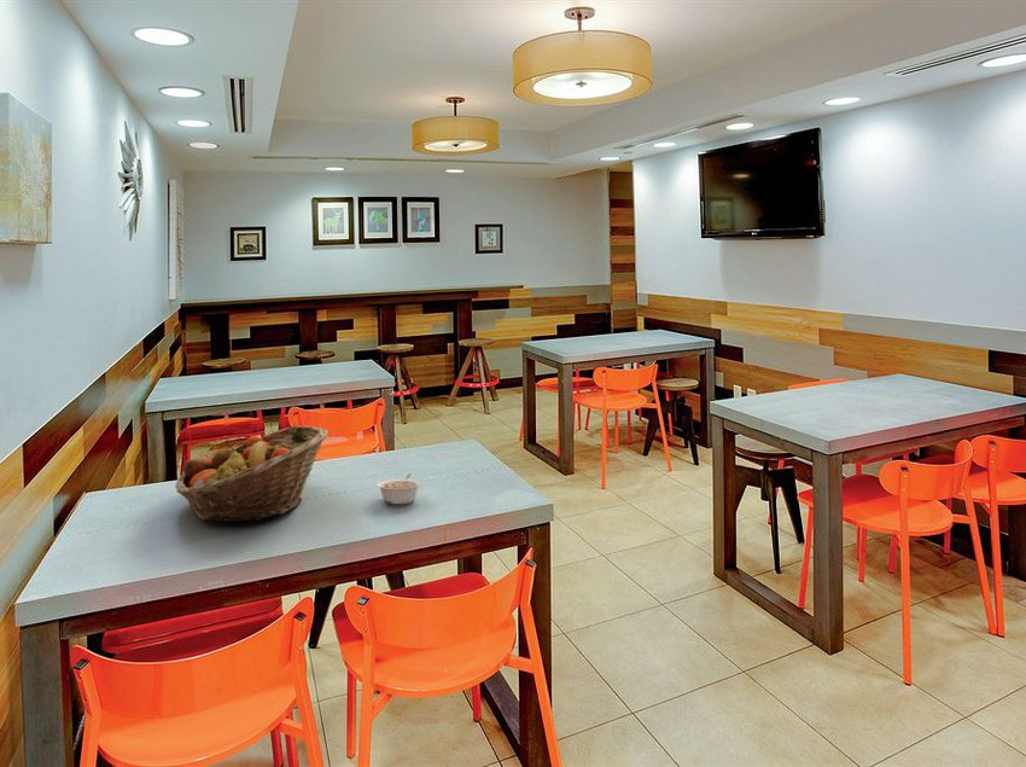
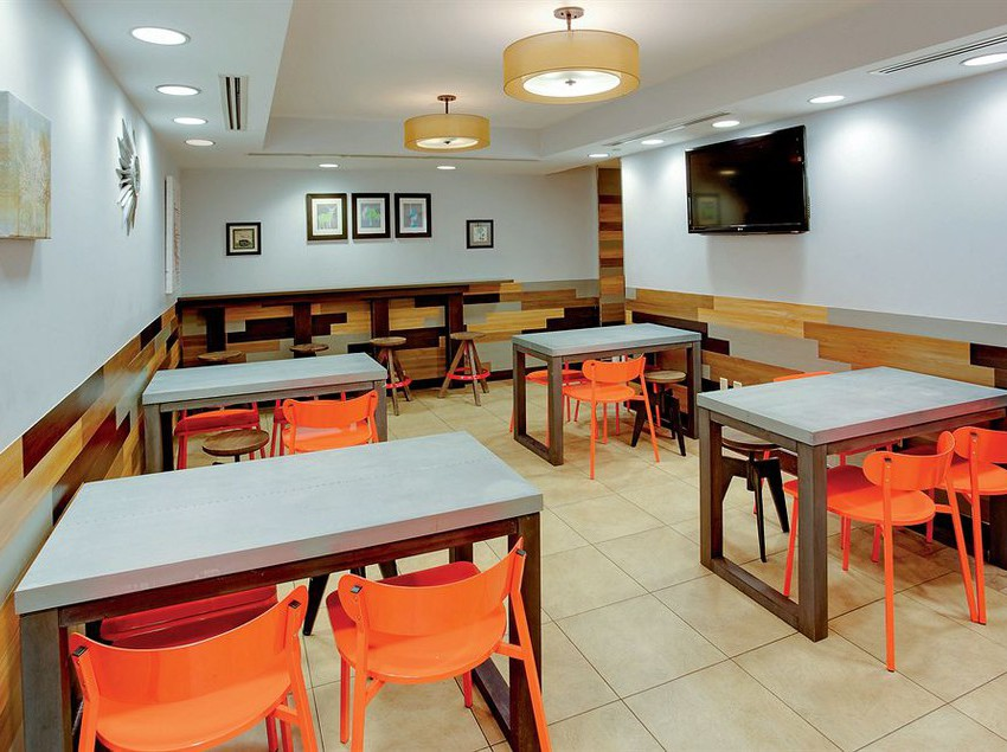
- fruit basket (253, 469)
- legume (398, 489)
